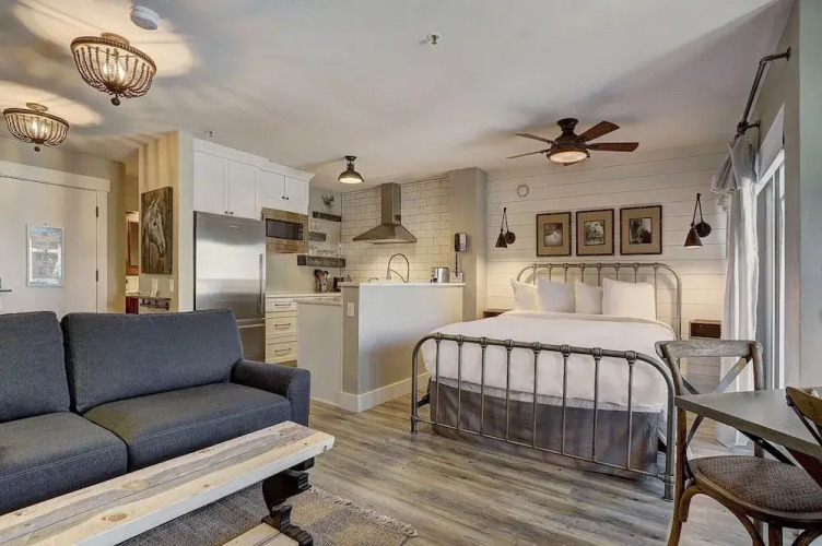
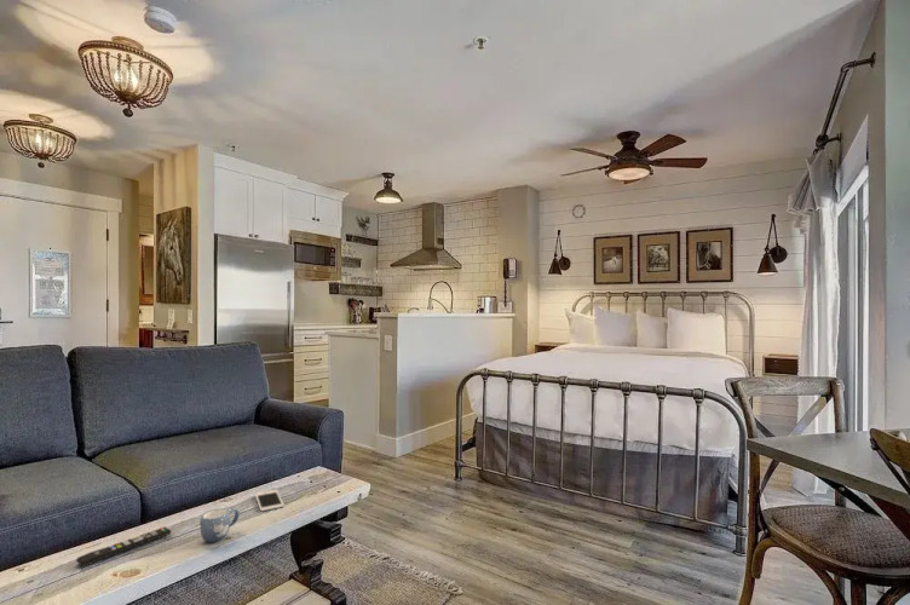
+ remote control (126, 544)
+ cell phone (269, 500)
+ mug (220, 523)
